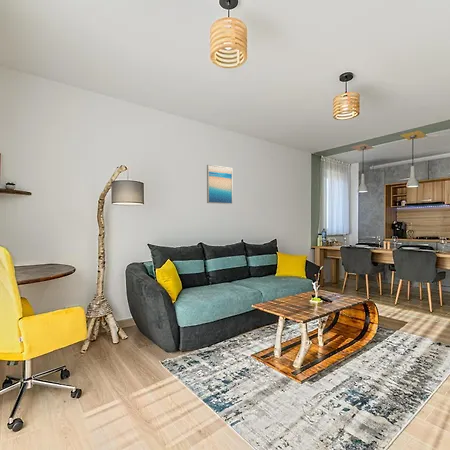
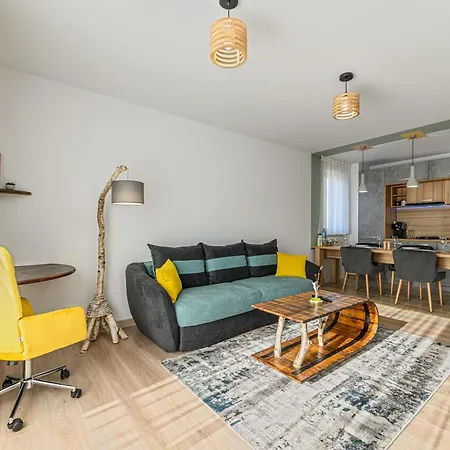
- wall art (220, 185)
